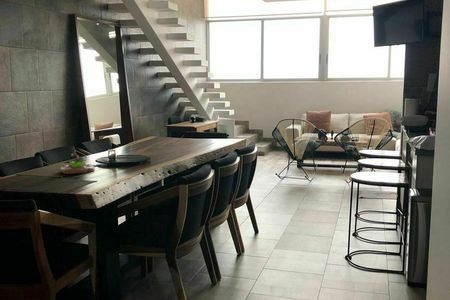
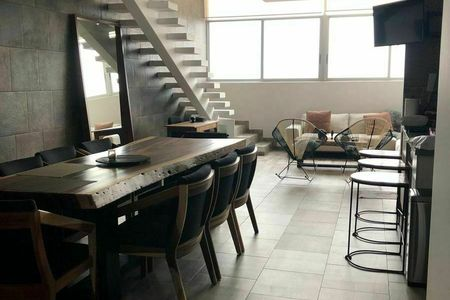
- succulent planter (76, 161)
